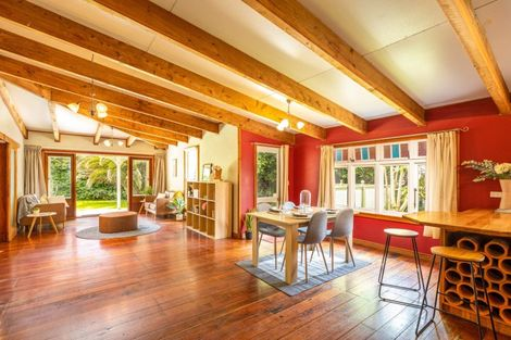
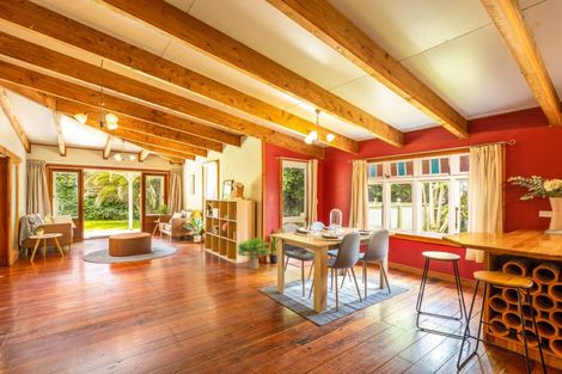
+ potted plant (253, 251)
